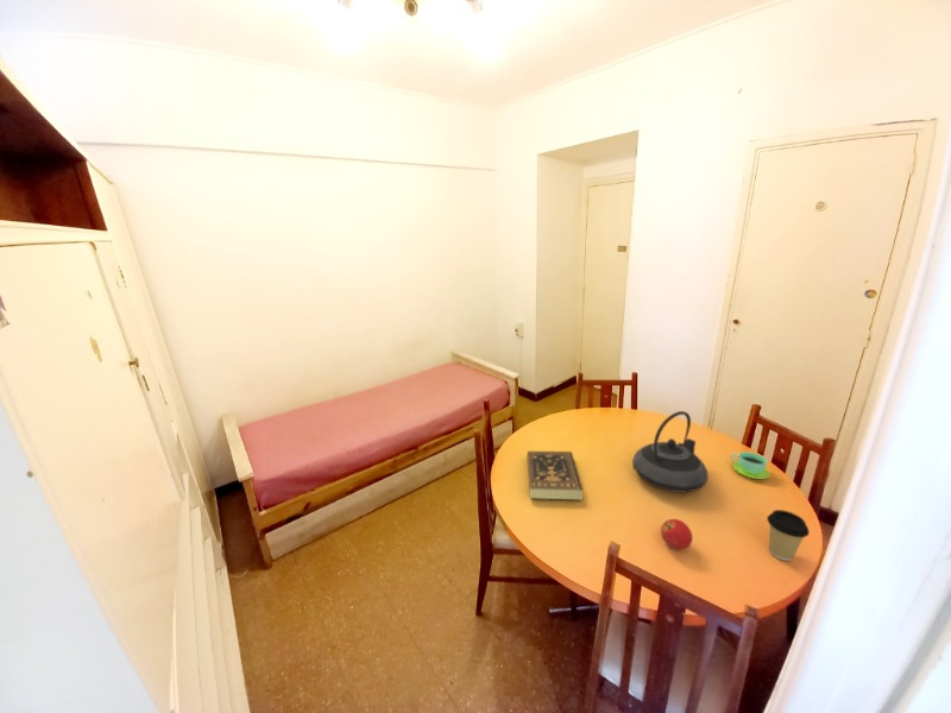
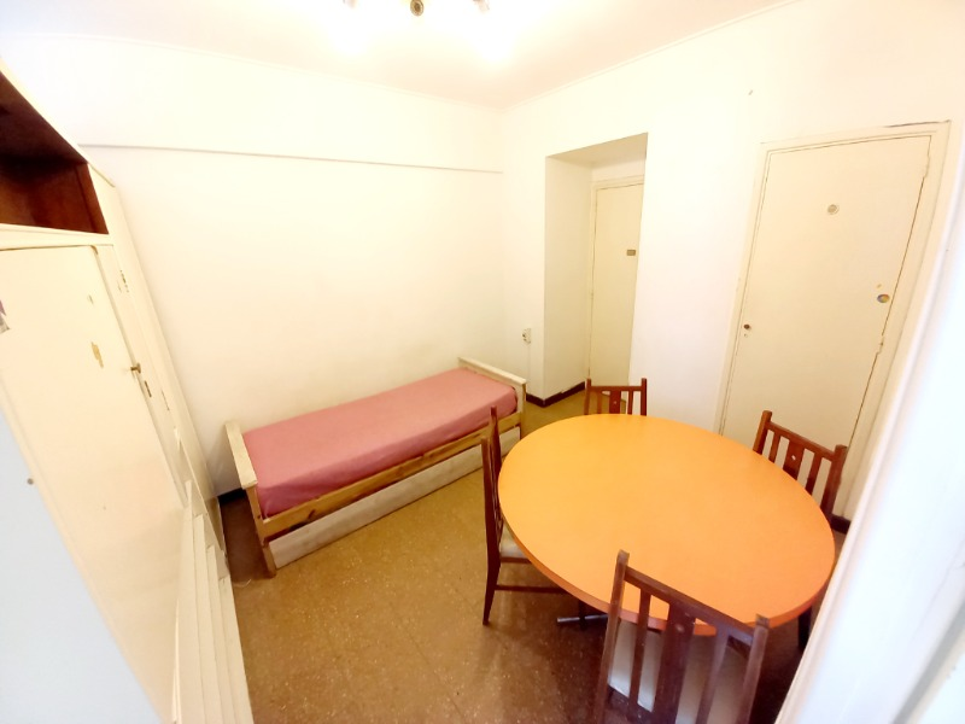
- fruit (675, 534)
- teapot (673, 444)
- book (552, 473)
- coffee cup (785, 536)
- cup (750, 465)
